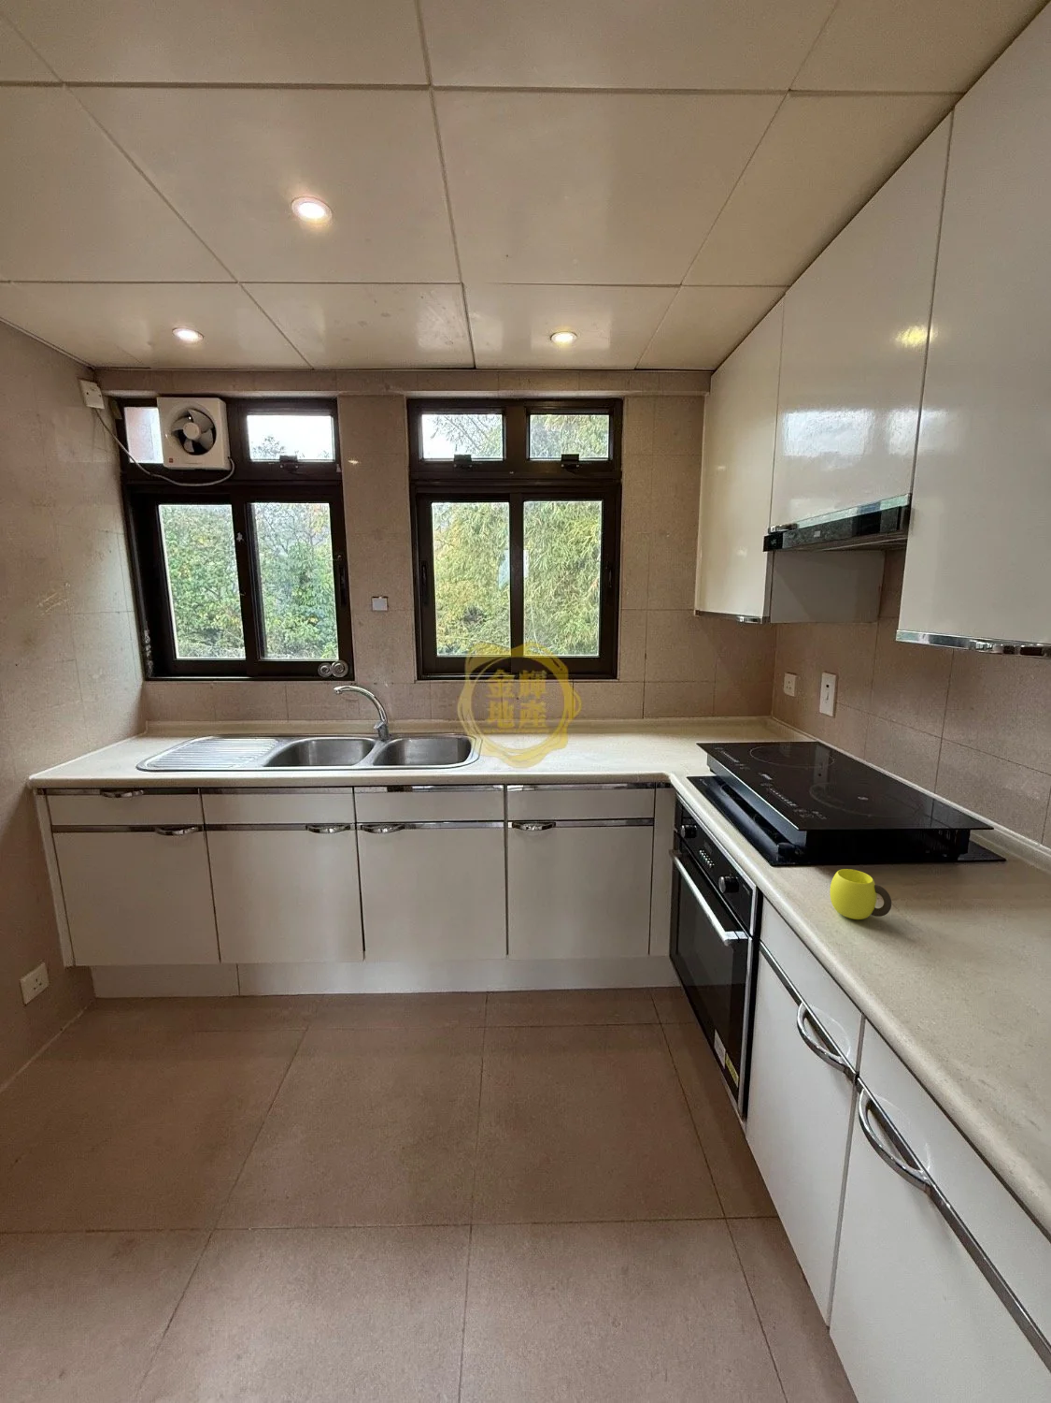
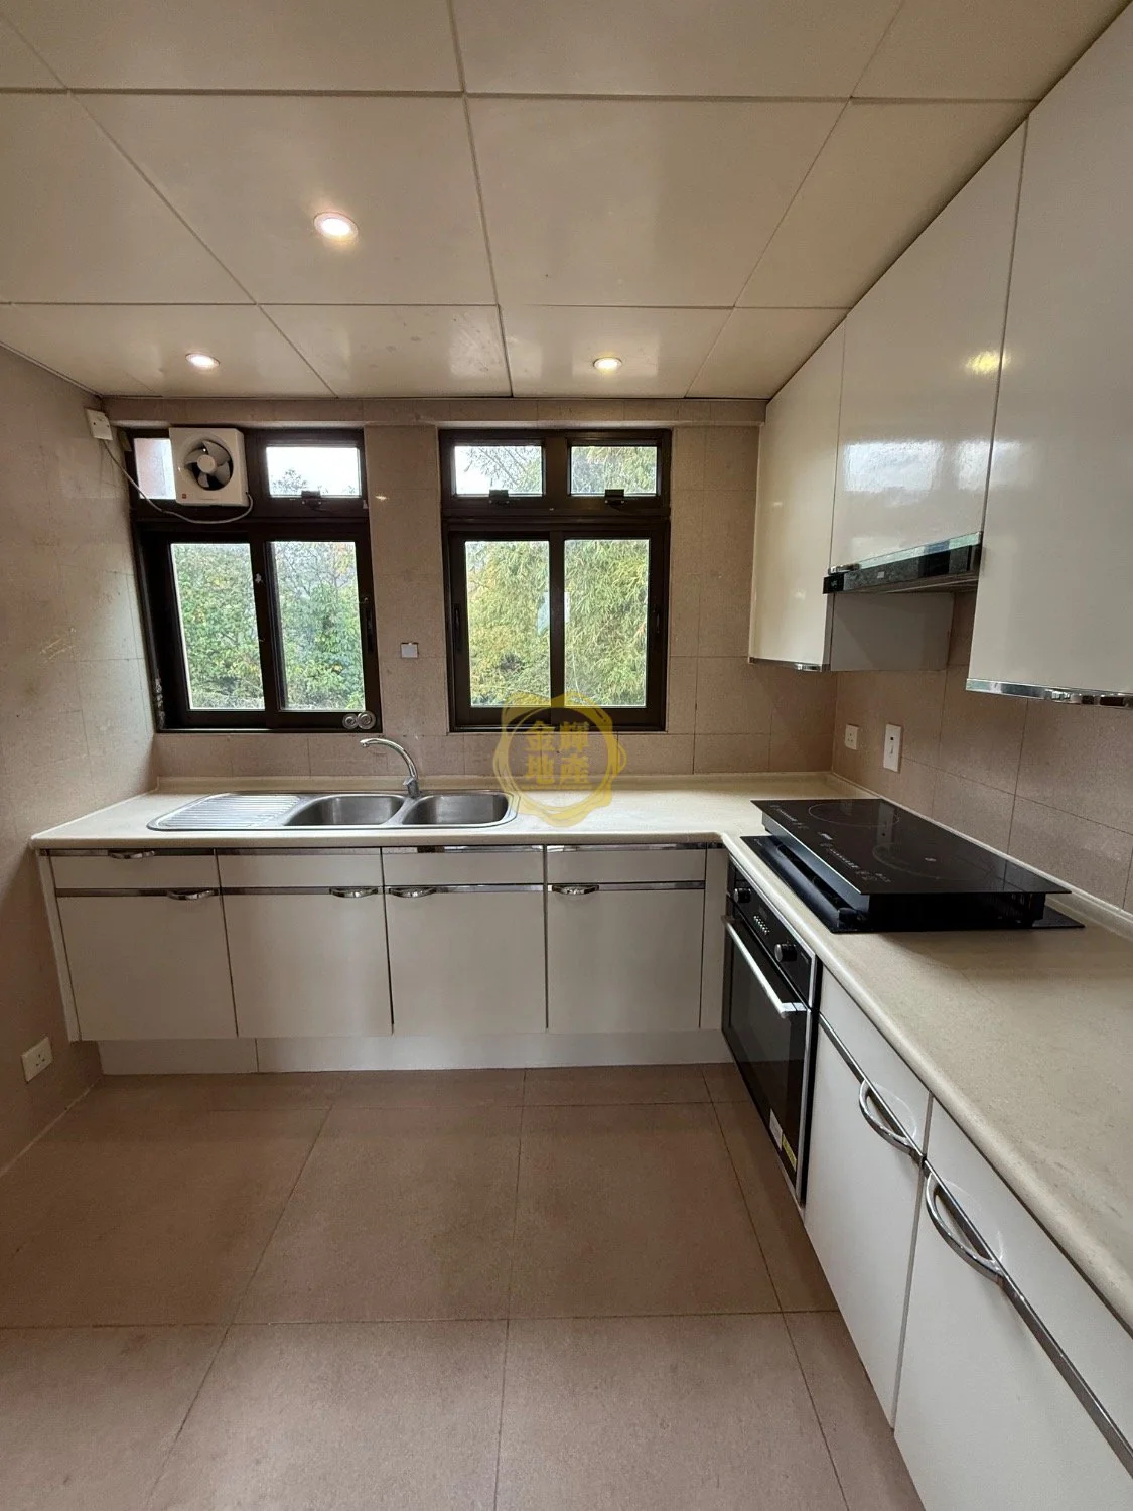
- cup (860, 896)
